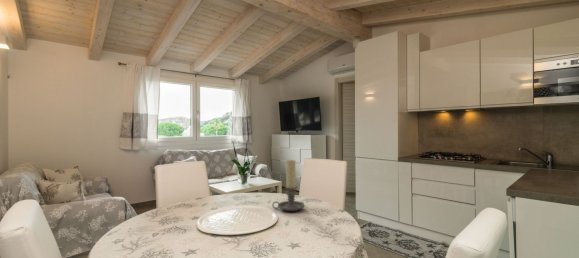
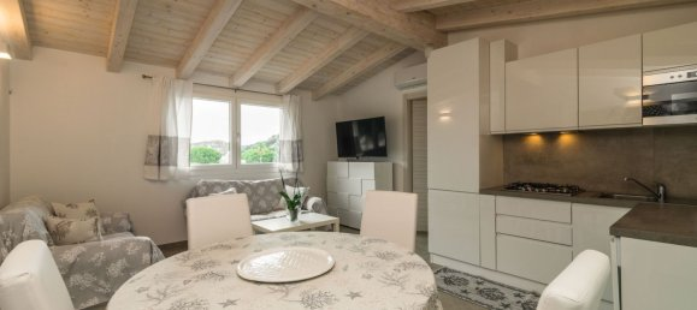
- candle holder (288, 184)
